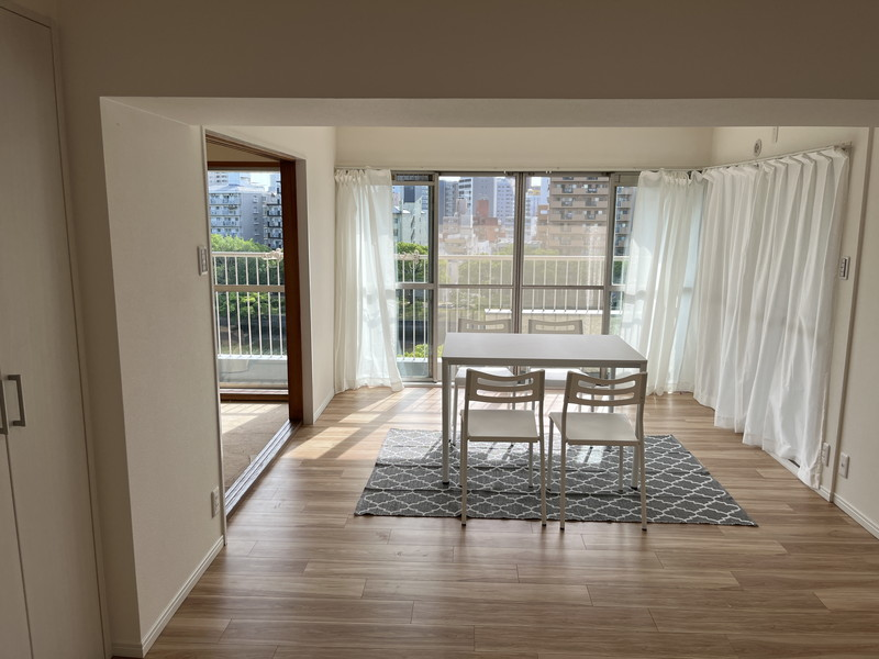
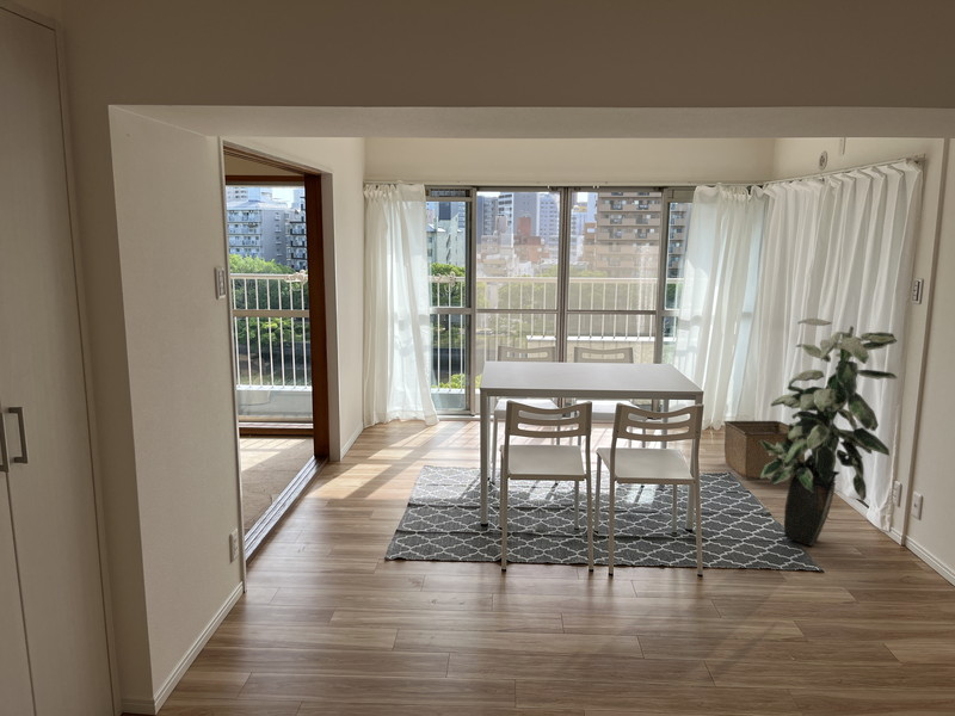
+ storage bin (763, 449)
+ indoor plant (821, 431)
